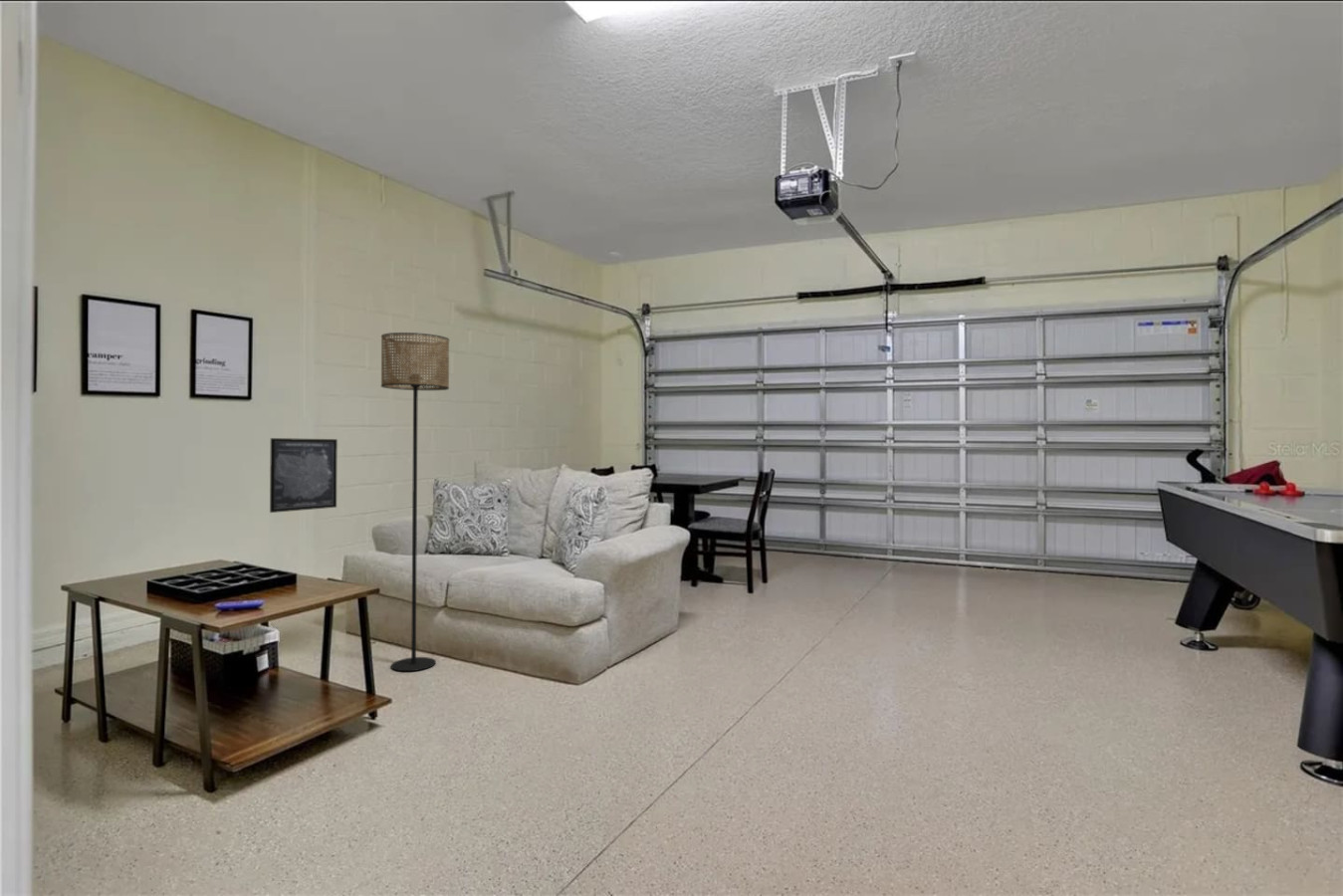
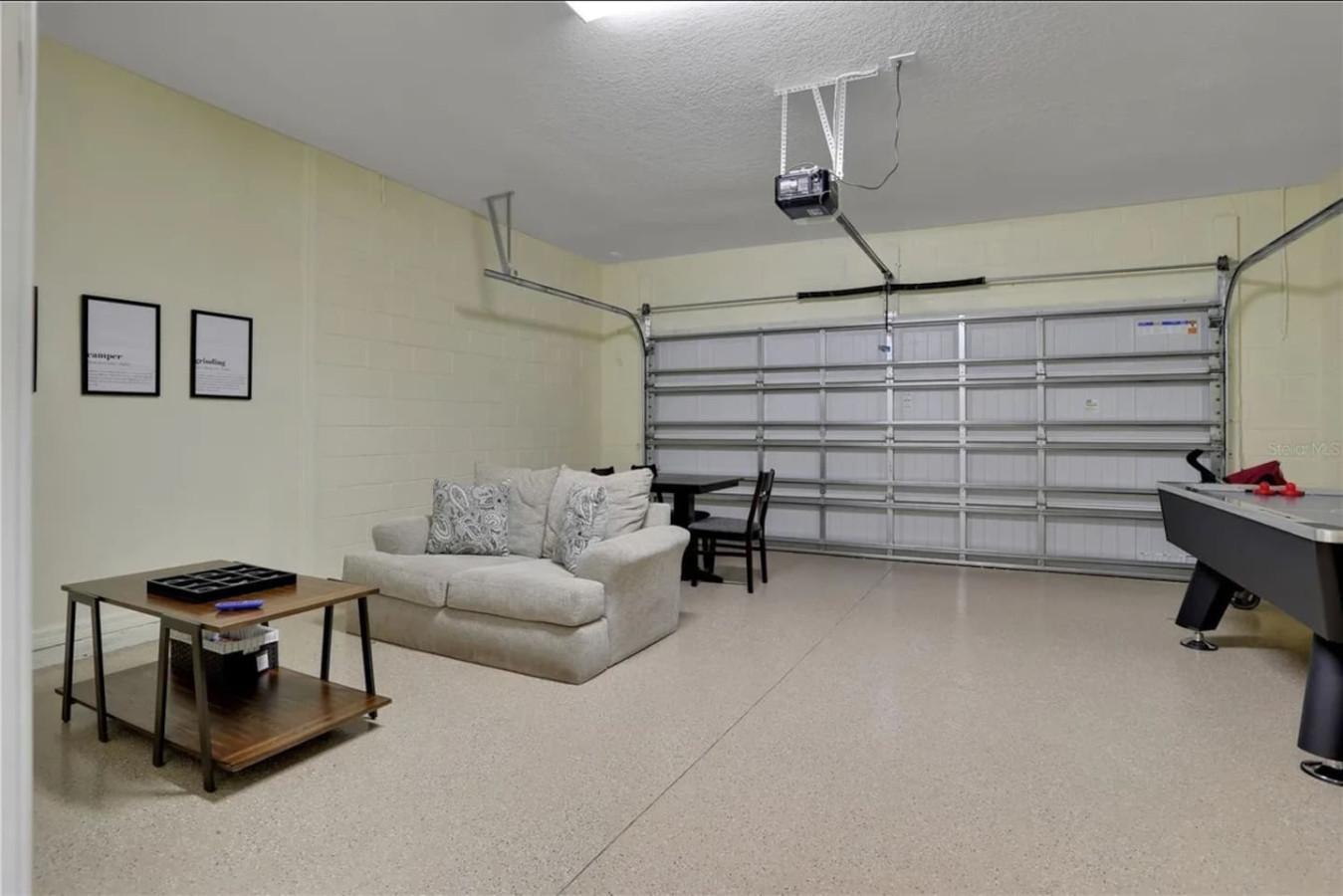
- floor lamp (414, 501)
- wall art (305, 474)
